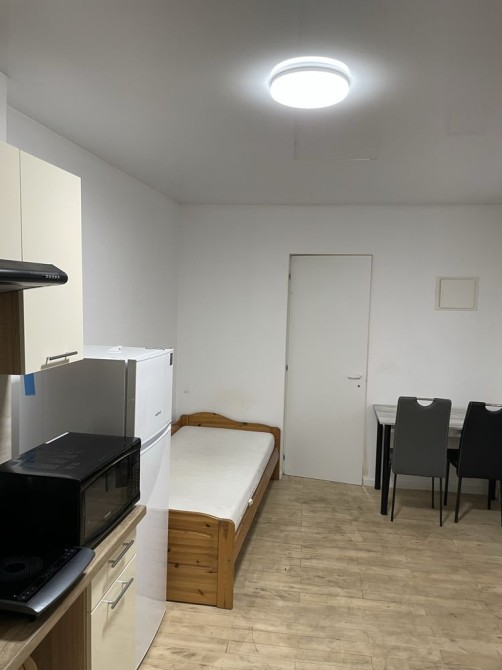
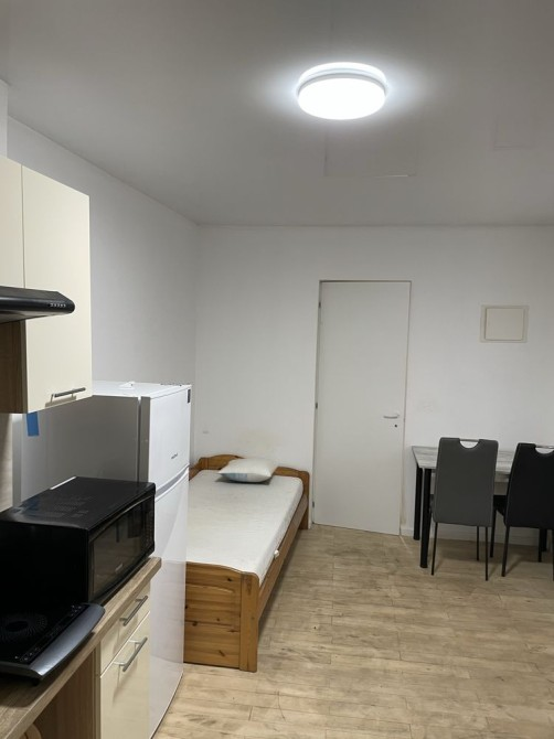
+ pillow (248, 469)
